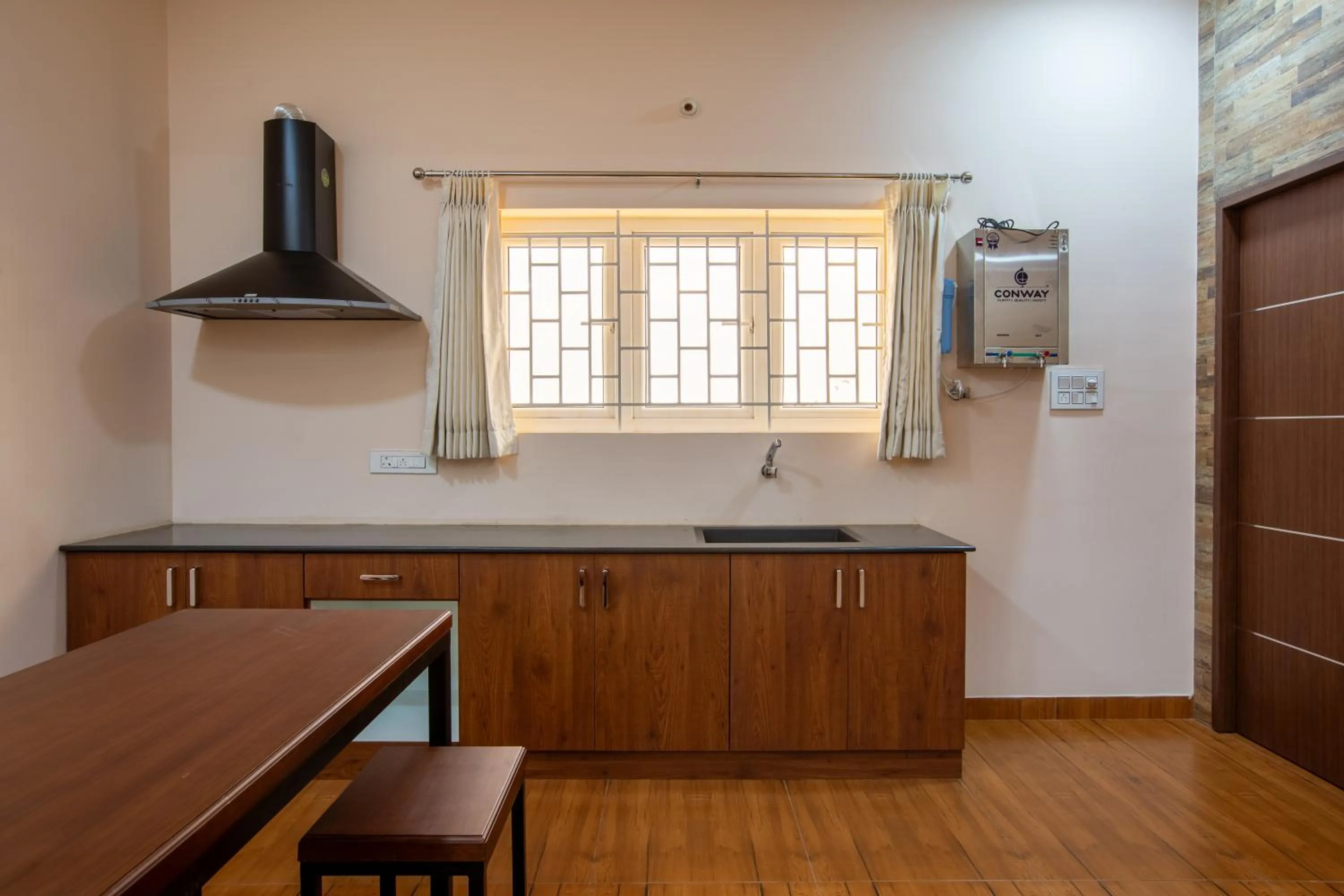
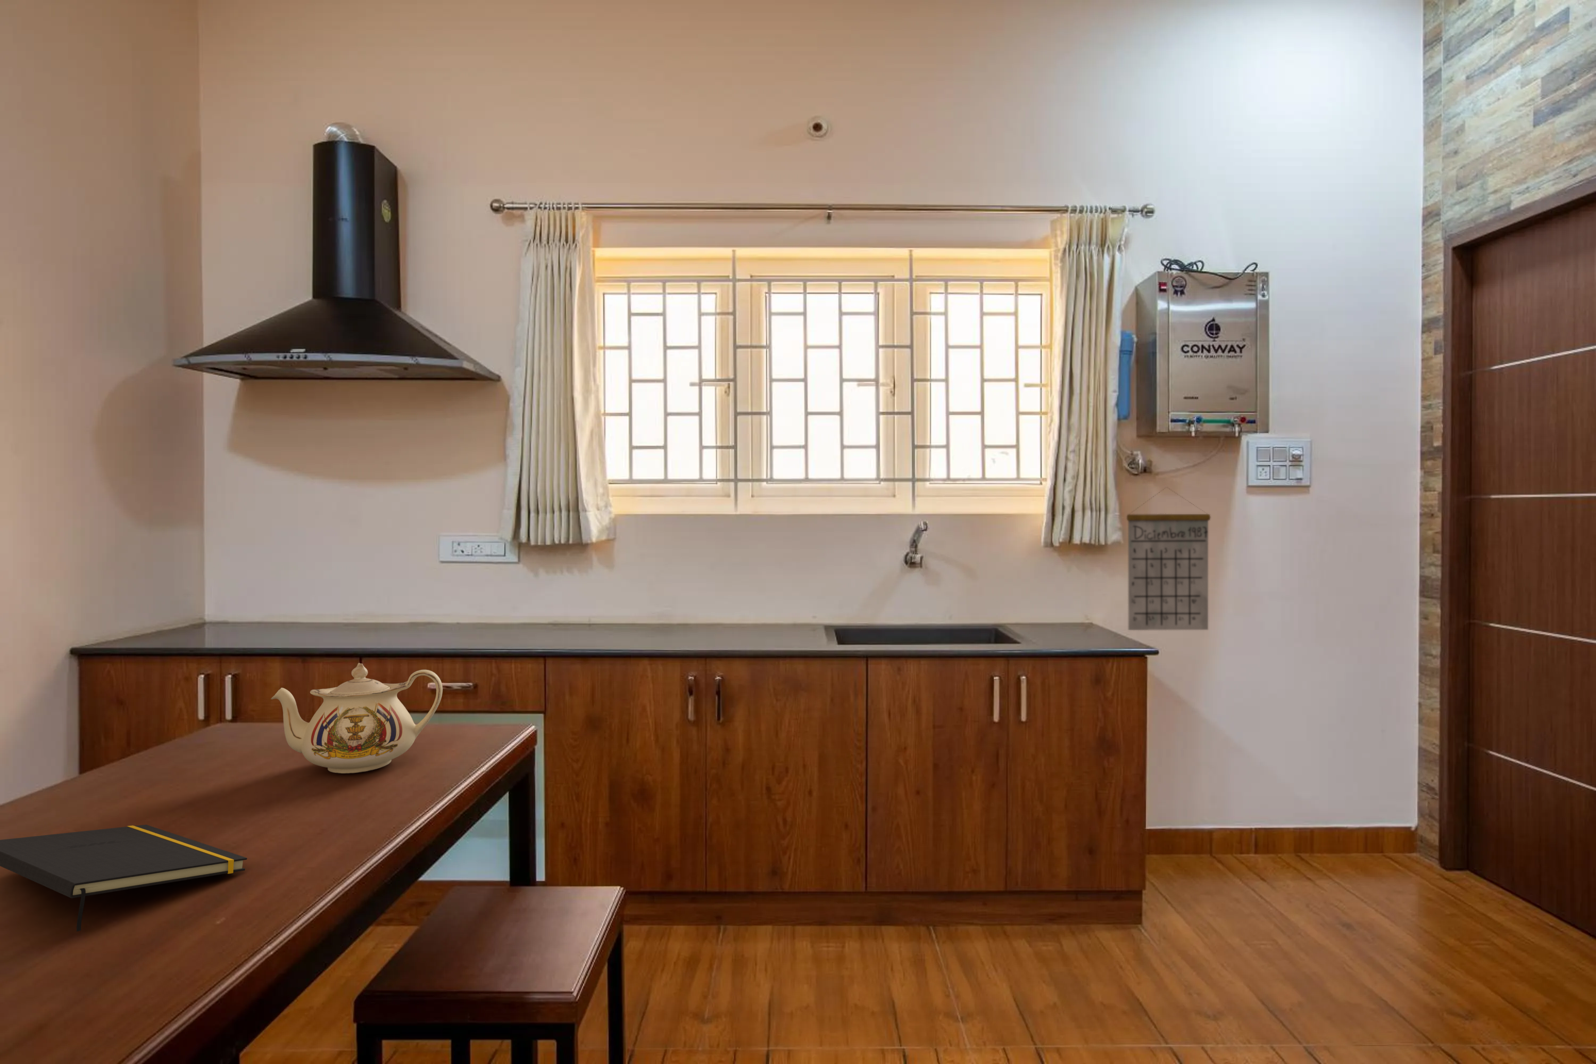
+ calendar (1168, 558)
+ teapot (360, 715)
+ notepad (113, 856)
